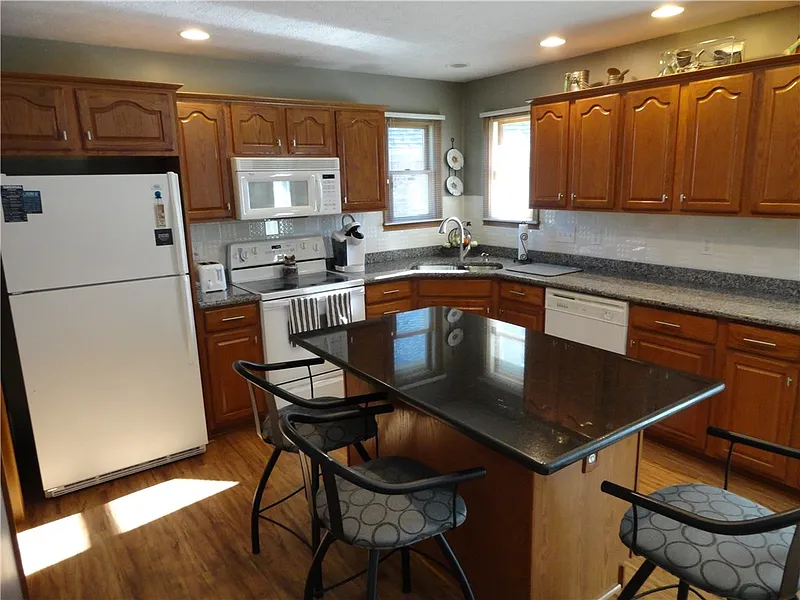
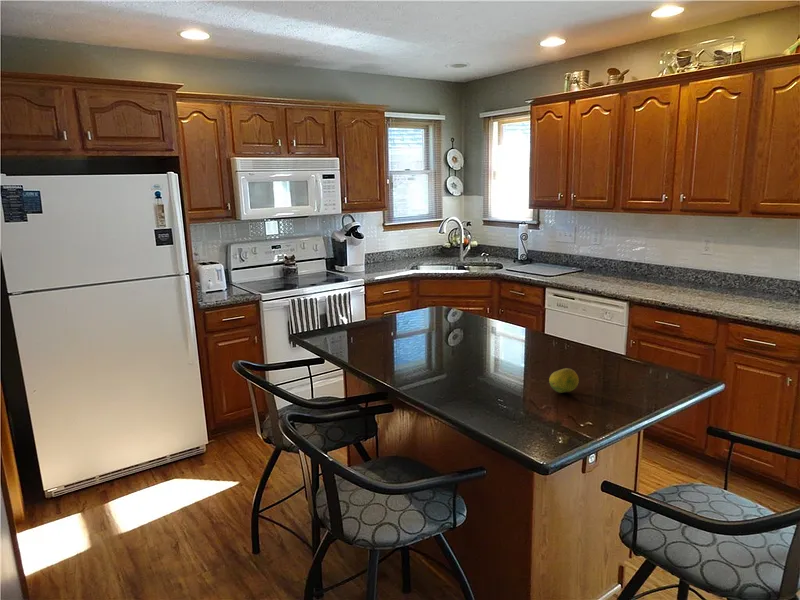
+ fruit (563, 380)
